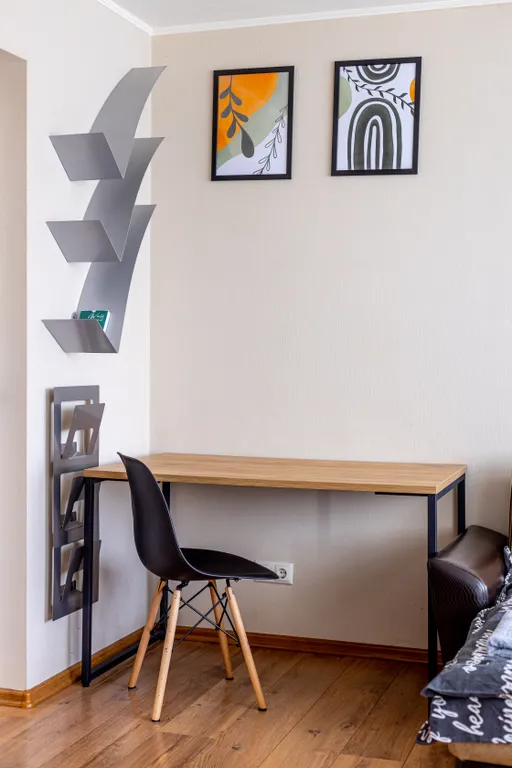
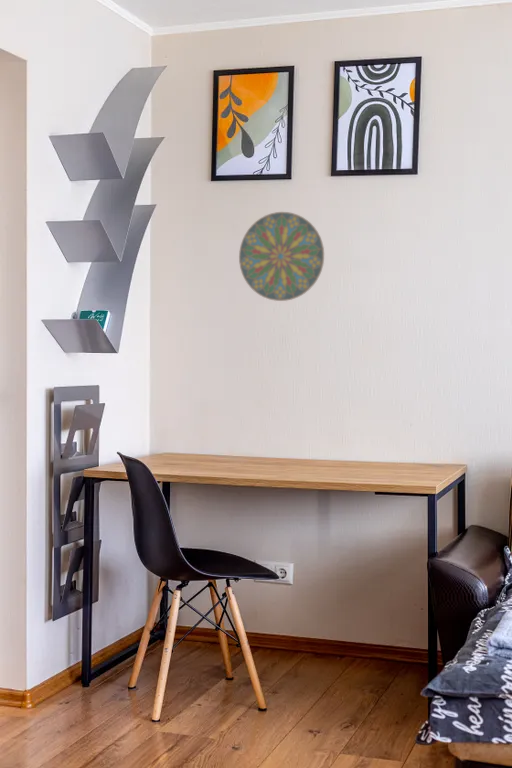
+ decorative plate (281, 256)
